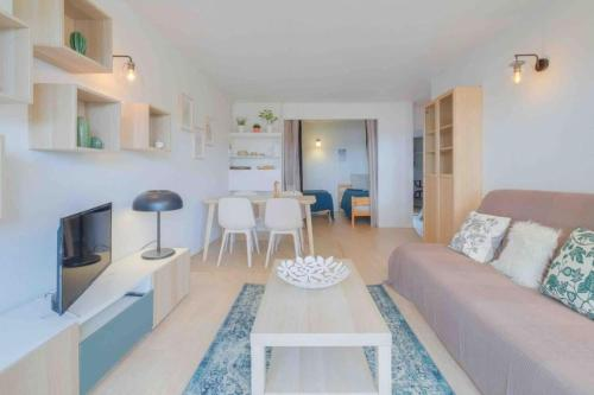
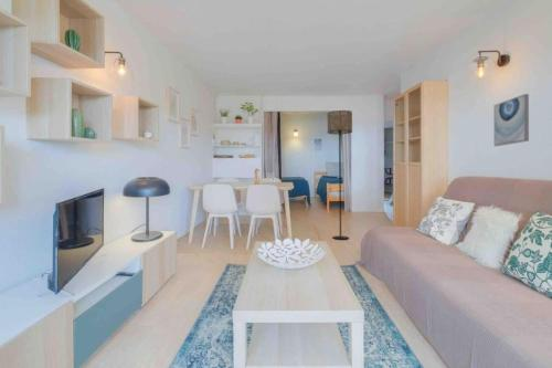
+ wall art (510, 122)
+ floor lamp (340, 175)
